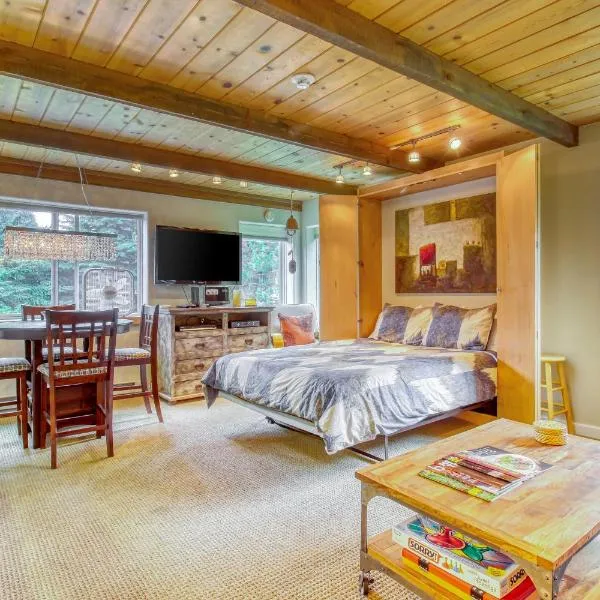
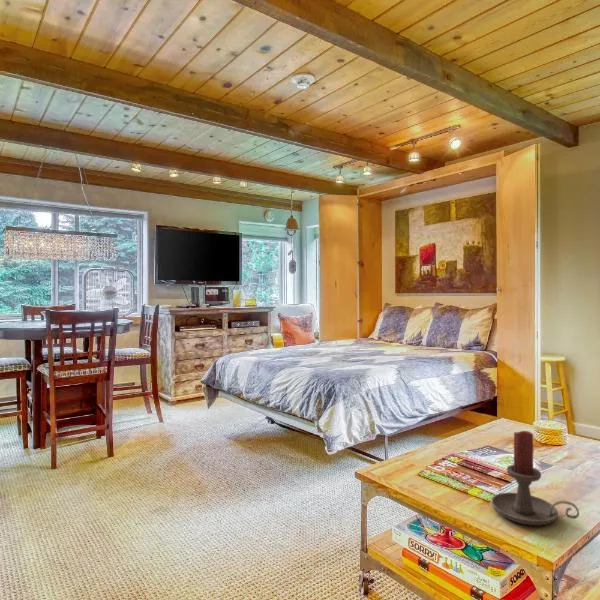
+ candle holder (533, 473)
